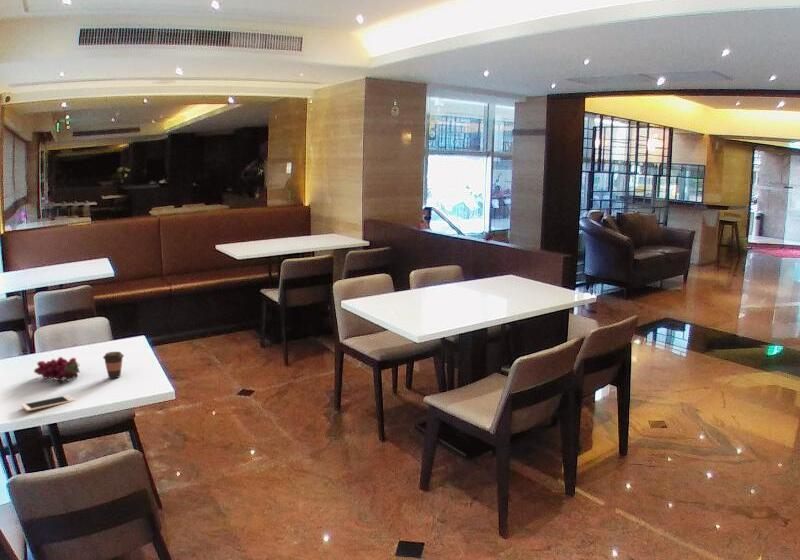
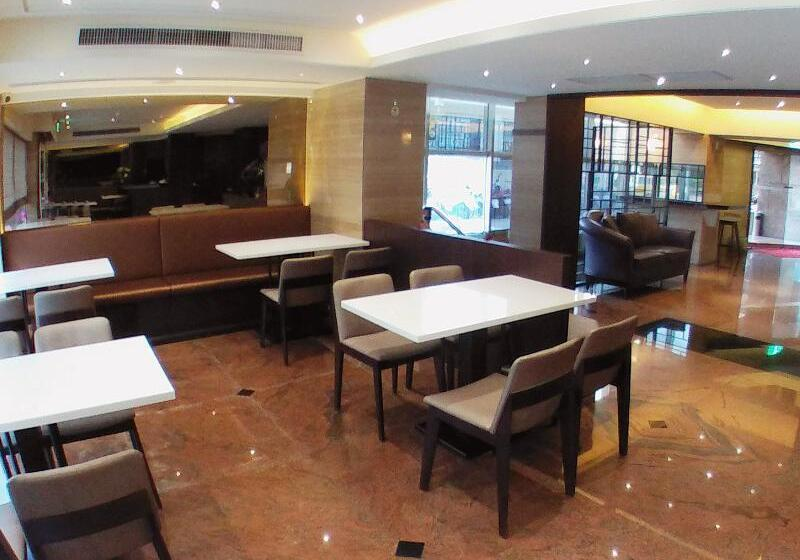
- grapes (57, 368)
- cell phone (48, 402)
- coffee cup (113, 365)
